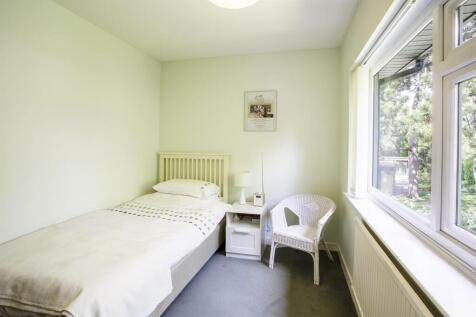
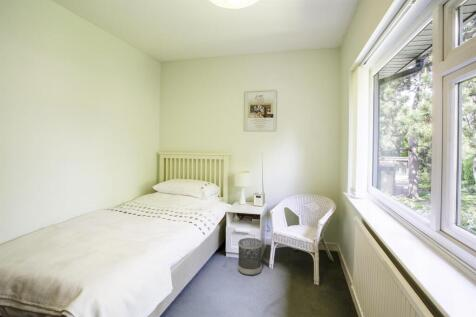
+ wastebasket (249, 255)
